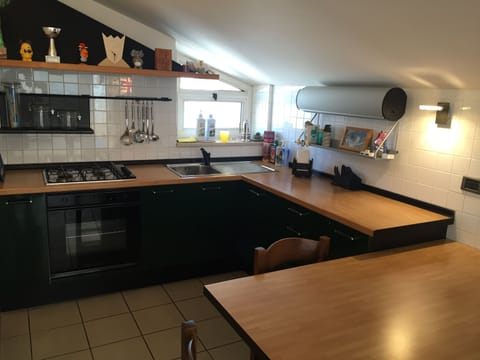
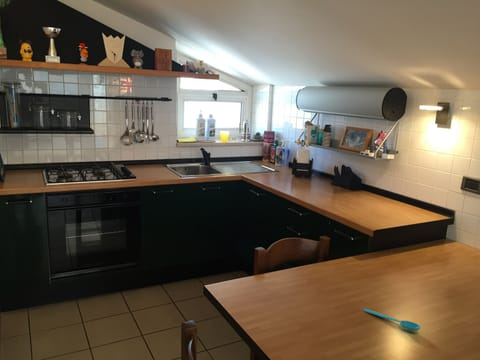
+ spoon (390, 318)
